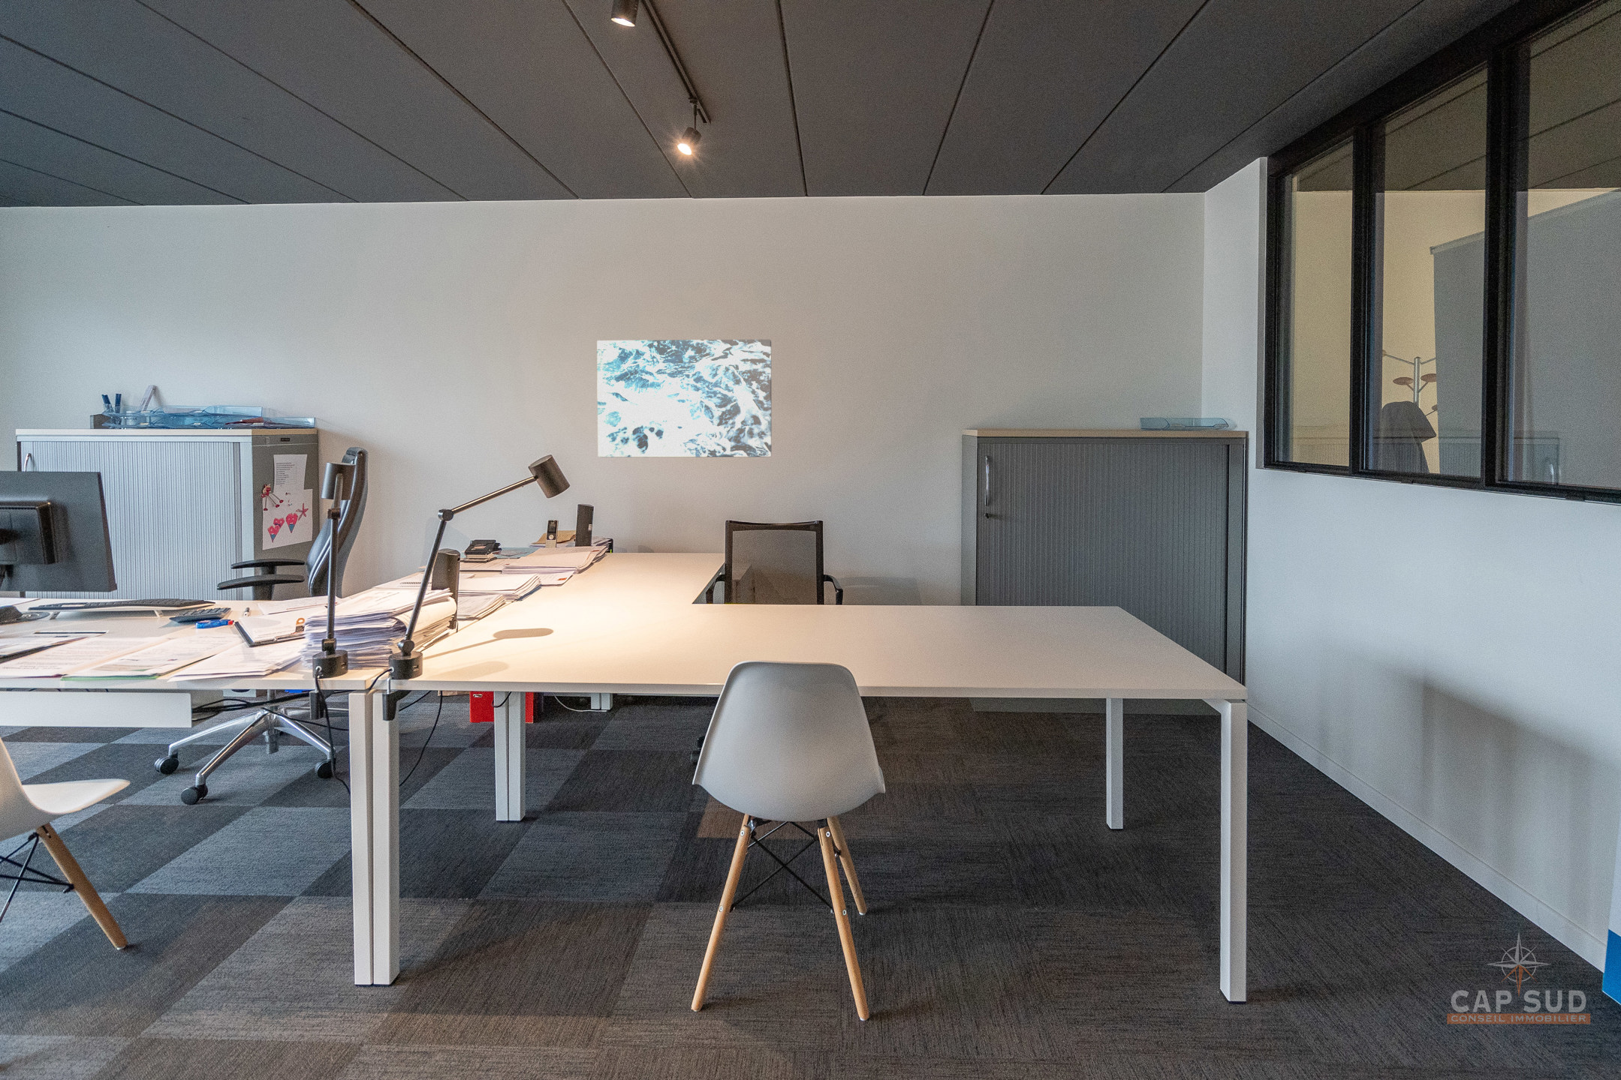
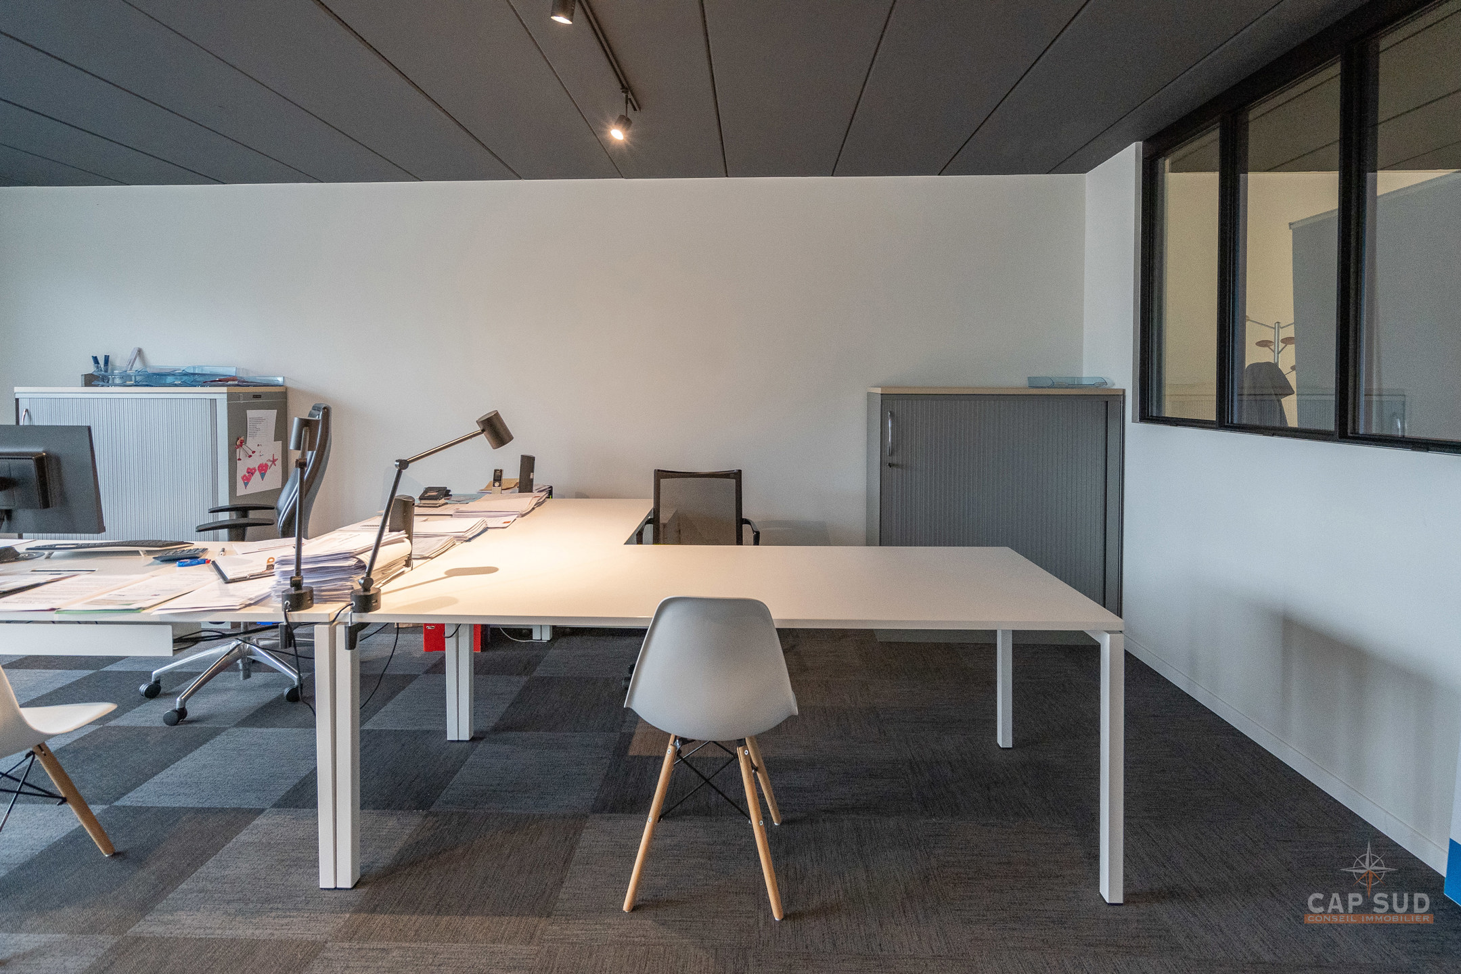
- wall art (684, 398)
